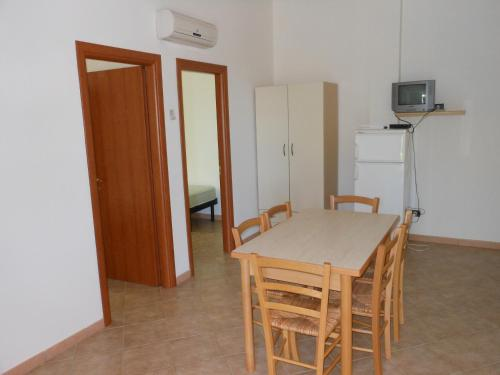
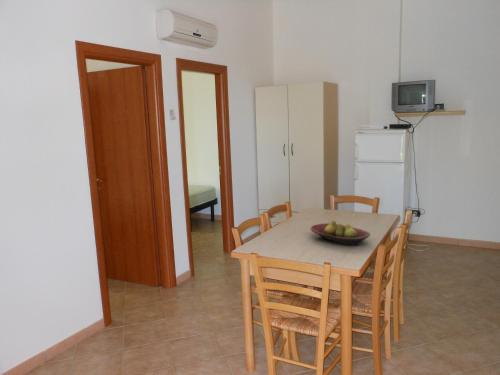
+ fruit bowl (339, 231)
